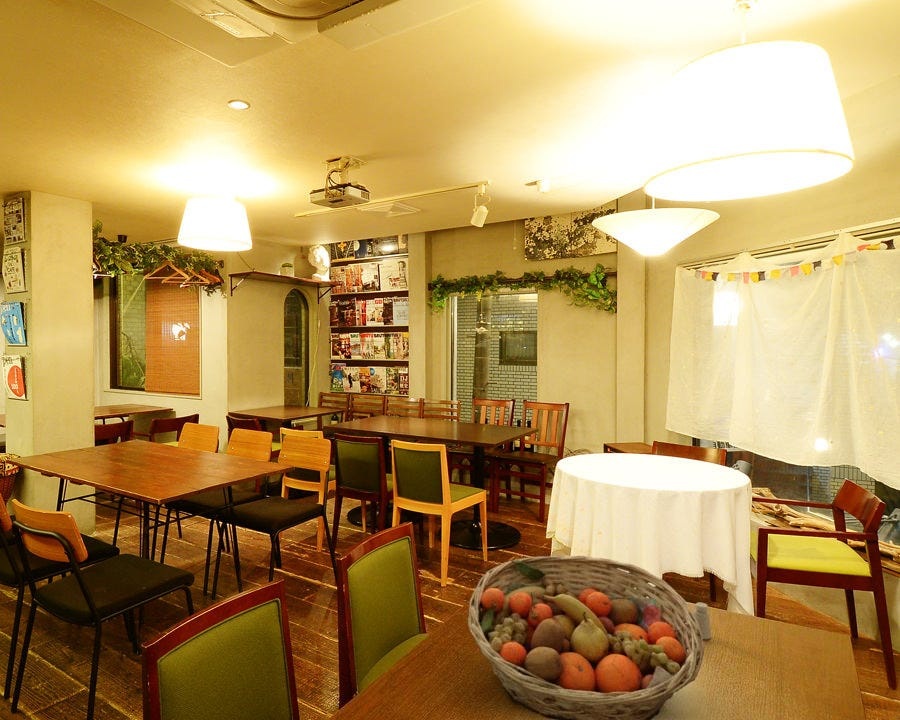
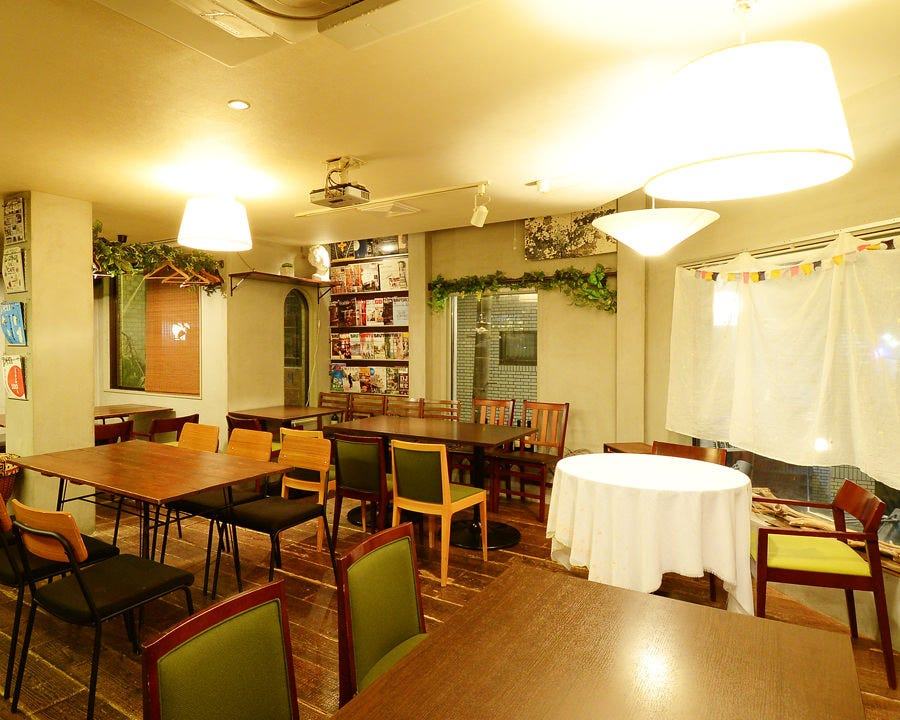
- fruit basket (579, 632)
- saltshaker (701, 619)
